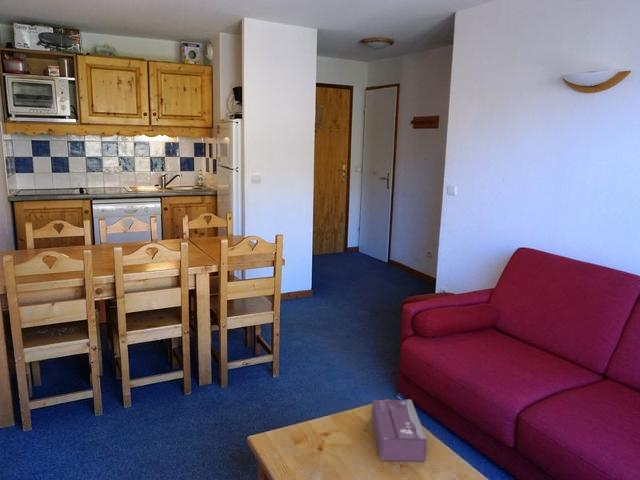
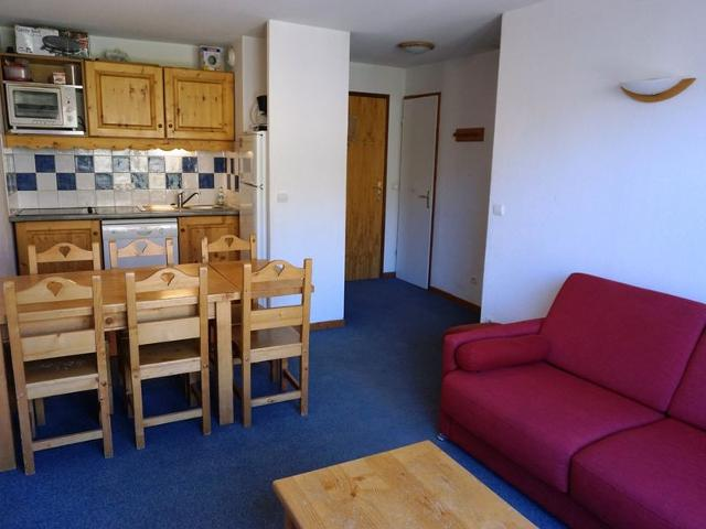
- tissue box (397, 427)
